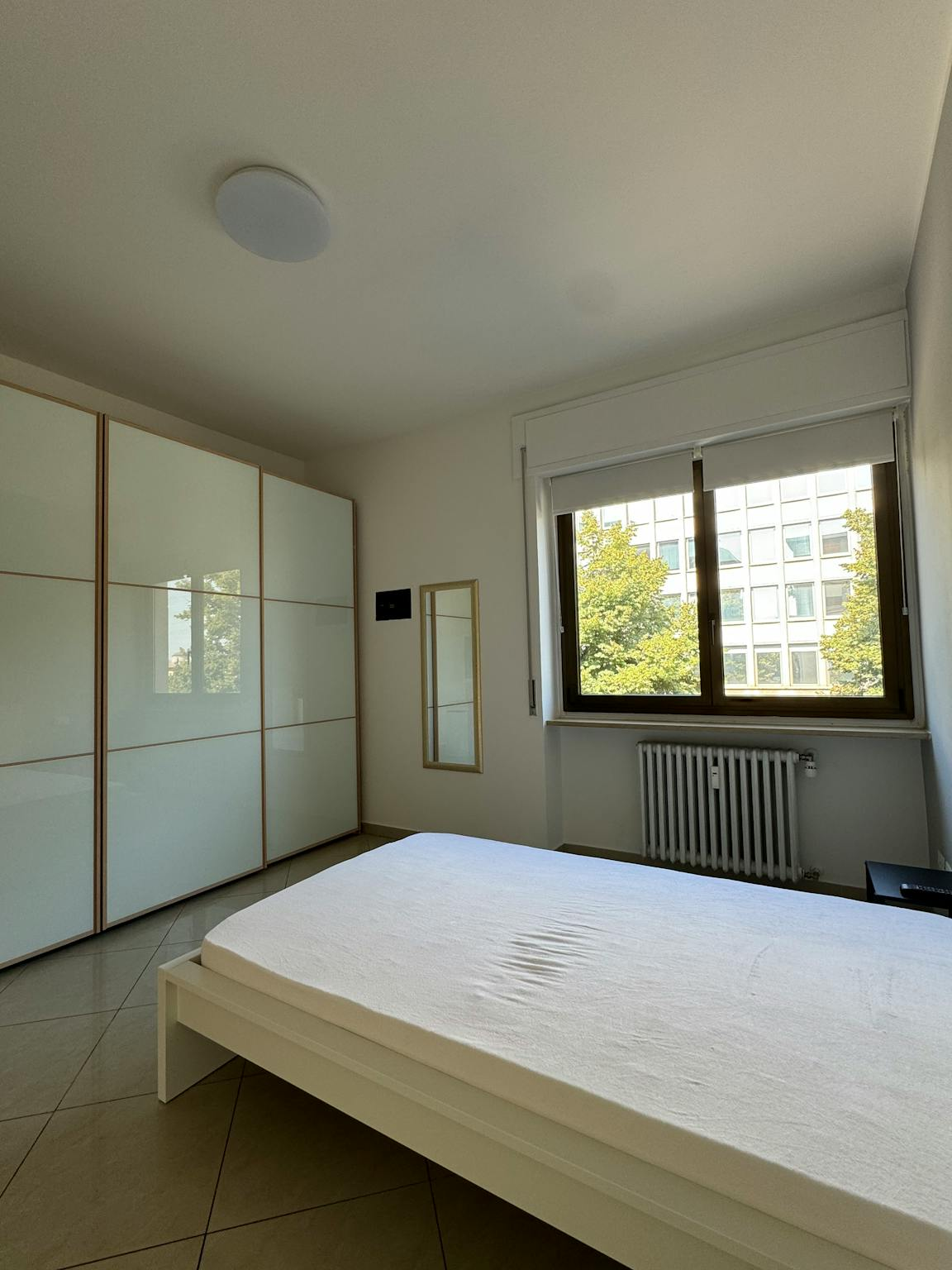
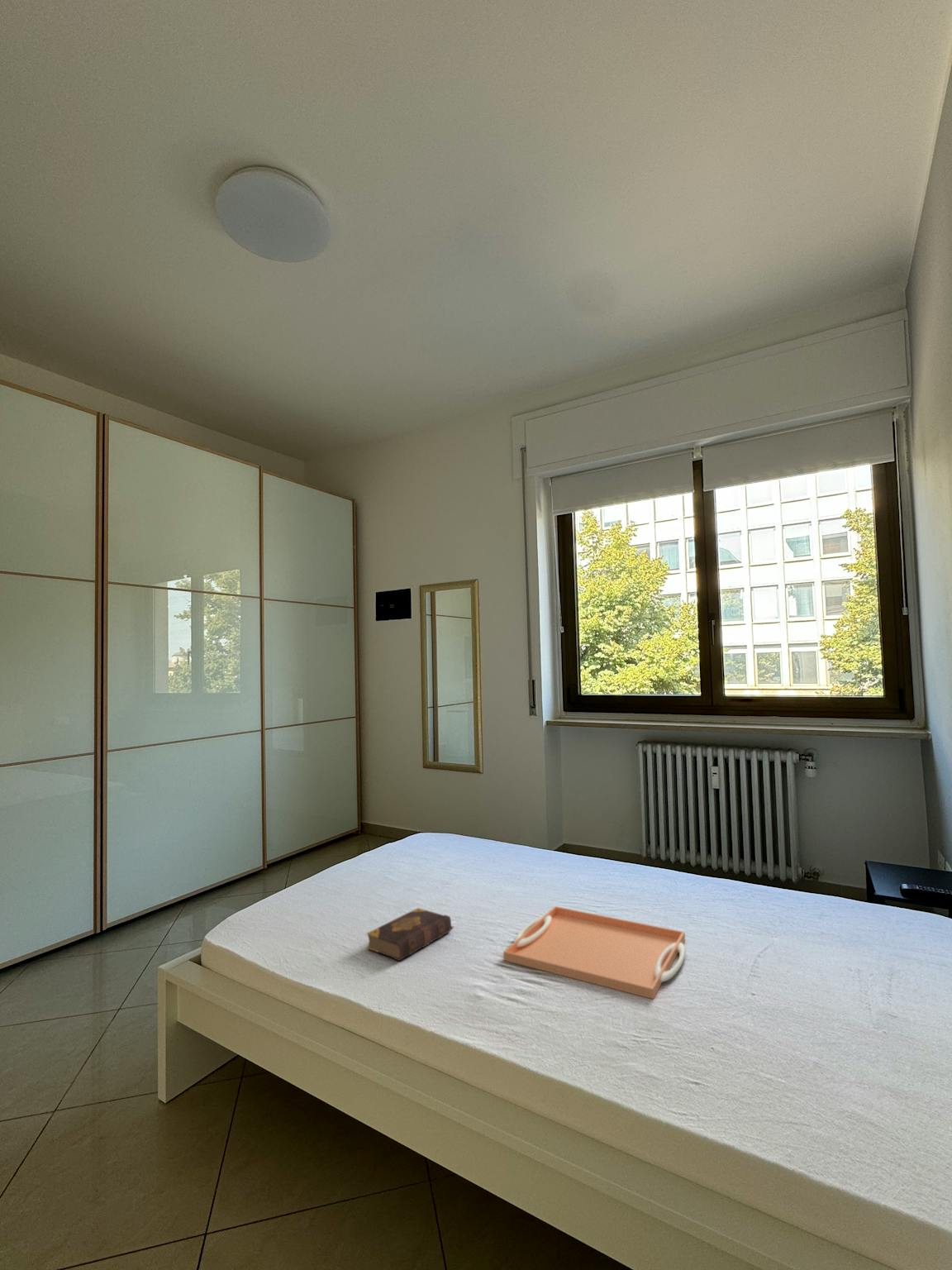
+ book (414, 930)
+ serving tray (597, 945)
